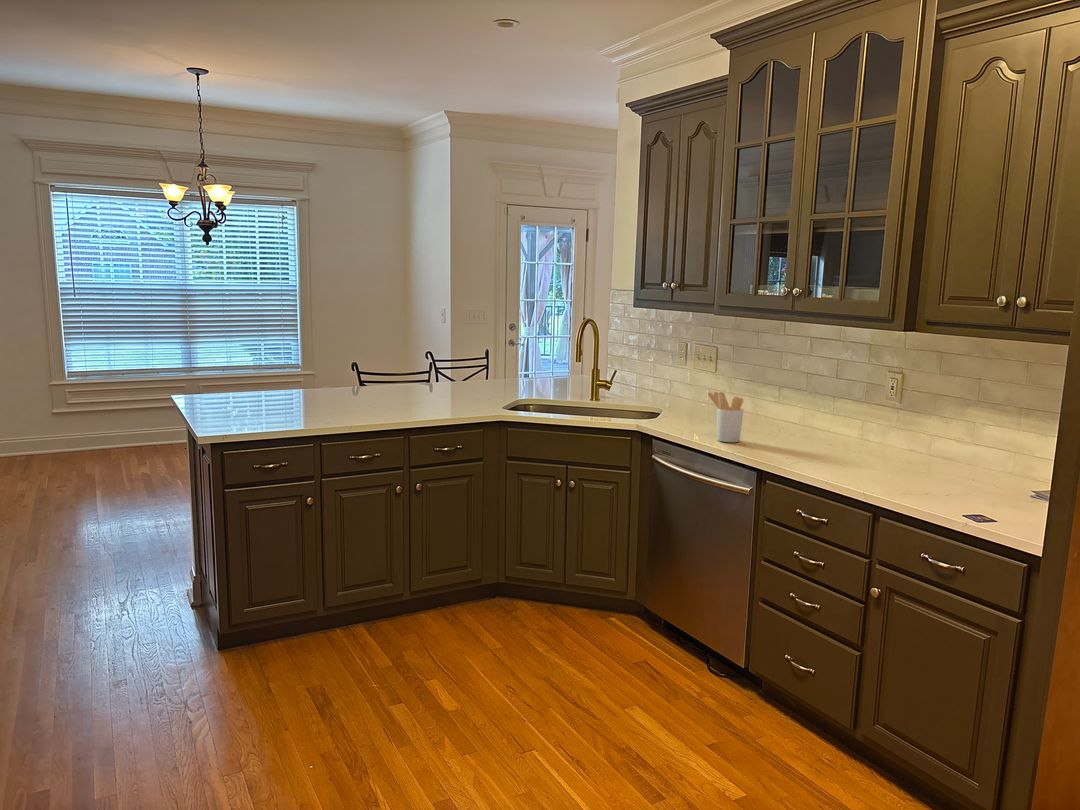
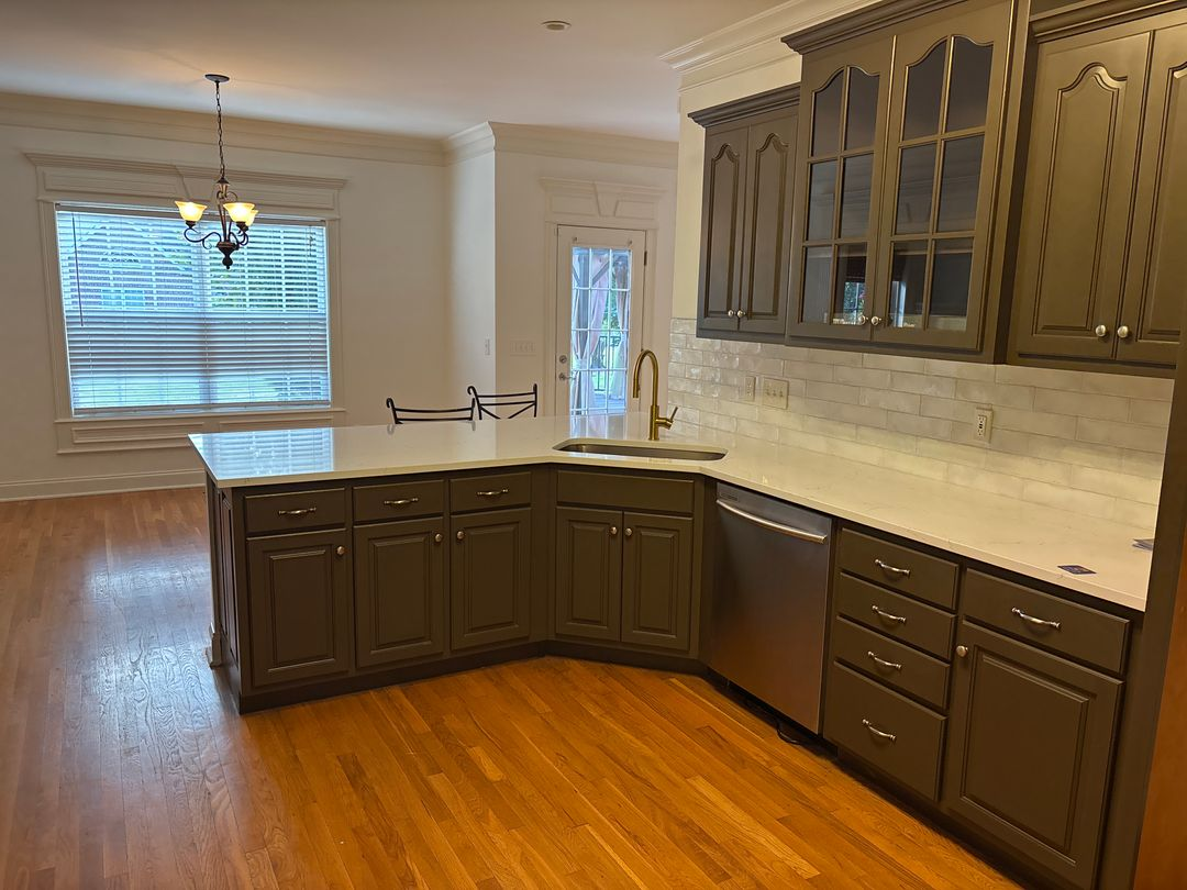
- utensil holder (724, 415)
